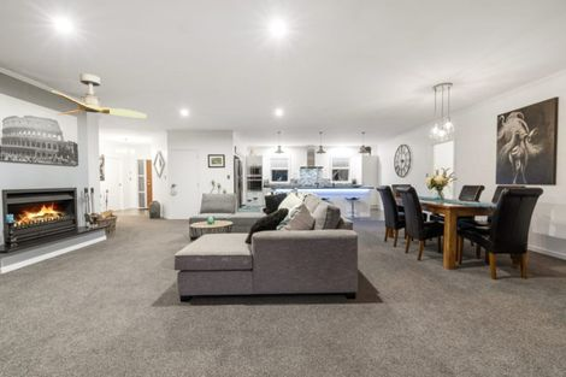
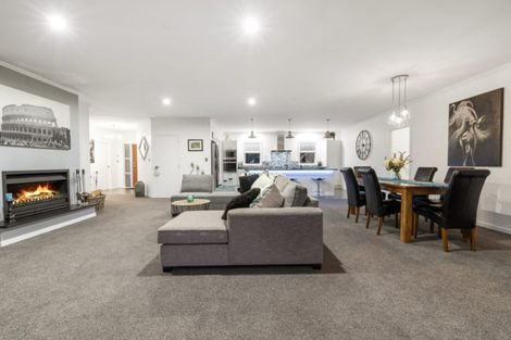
- ceiling fan (99, 99)
